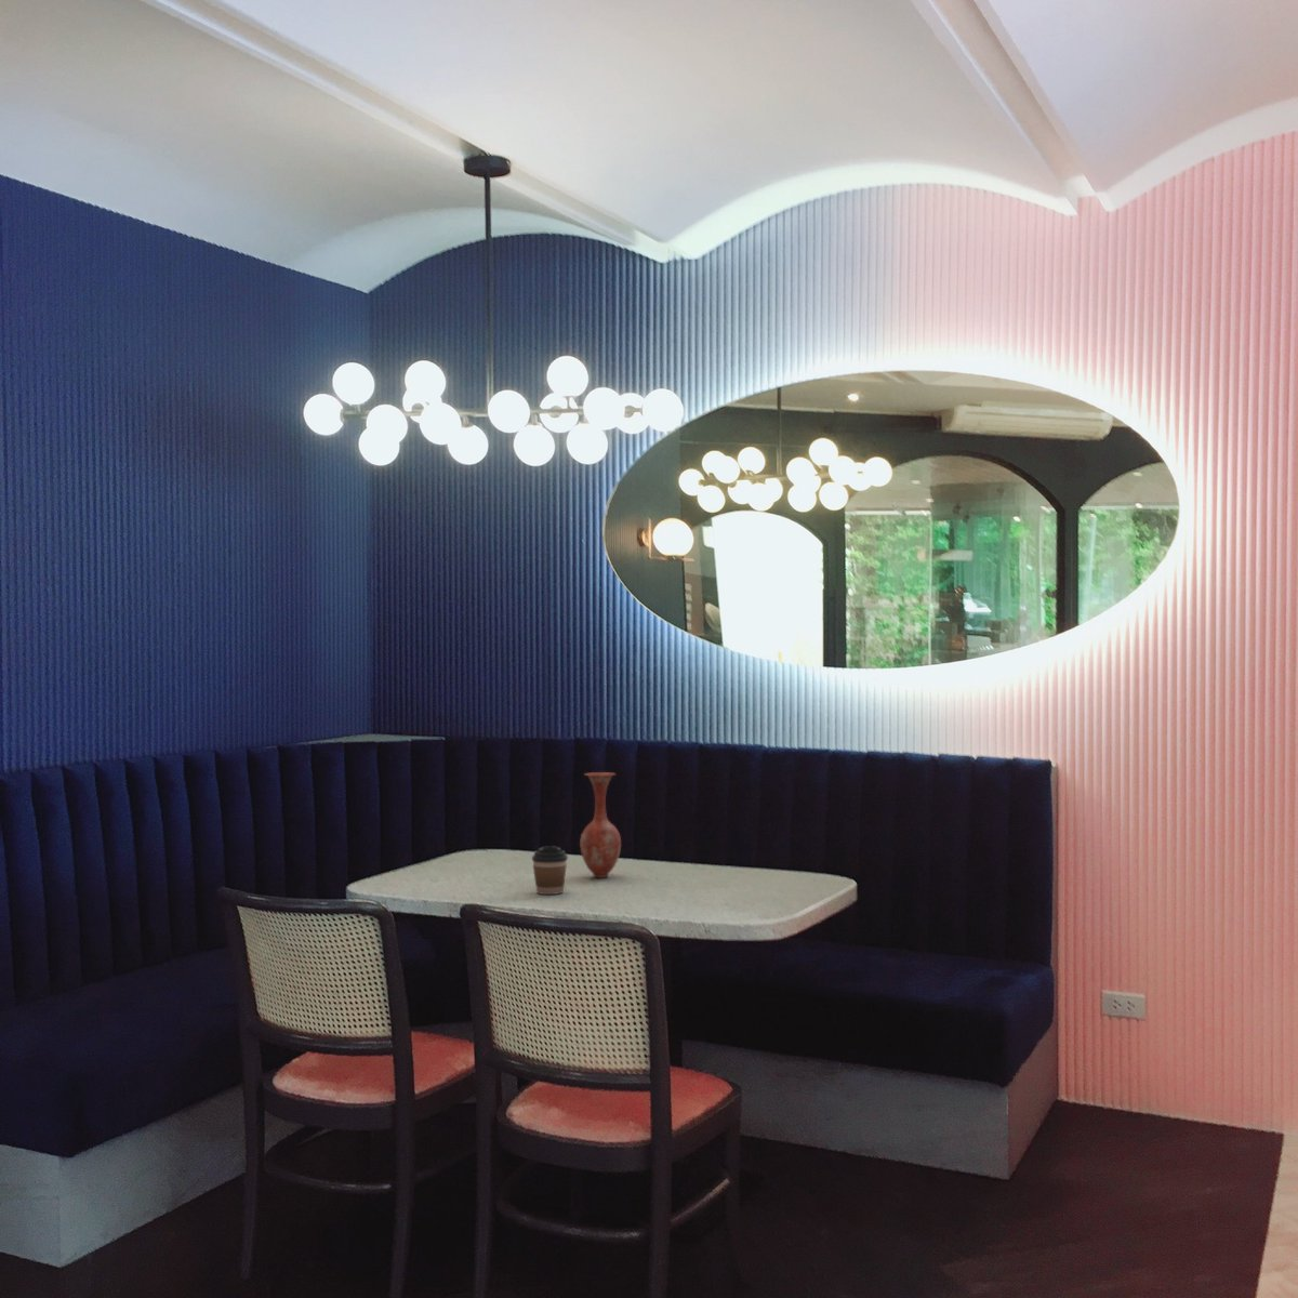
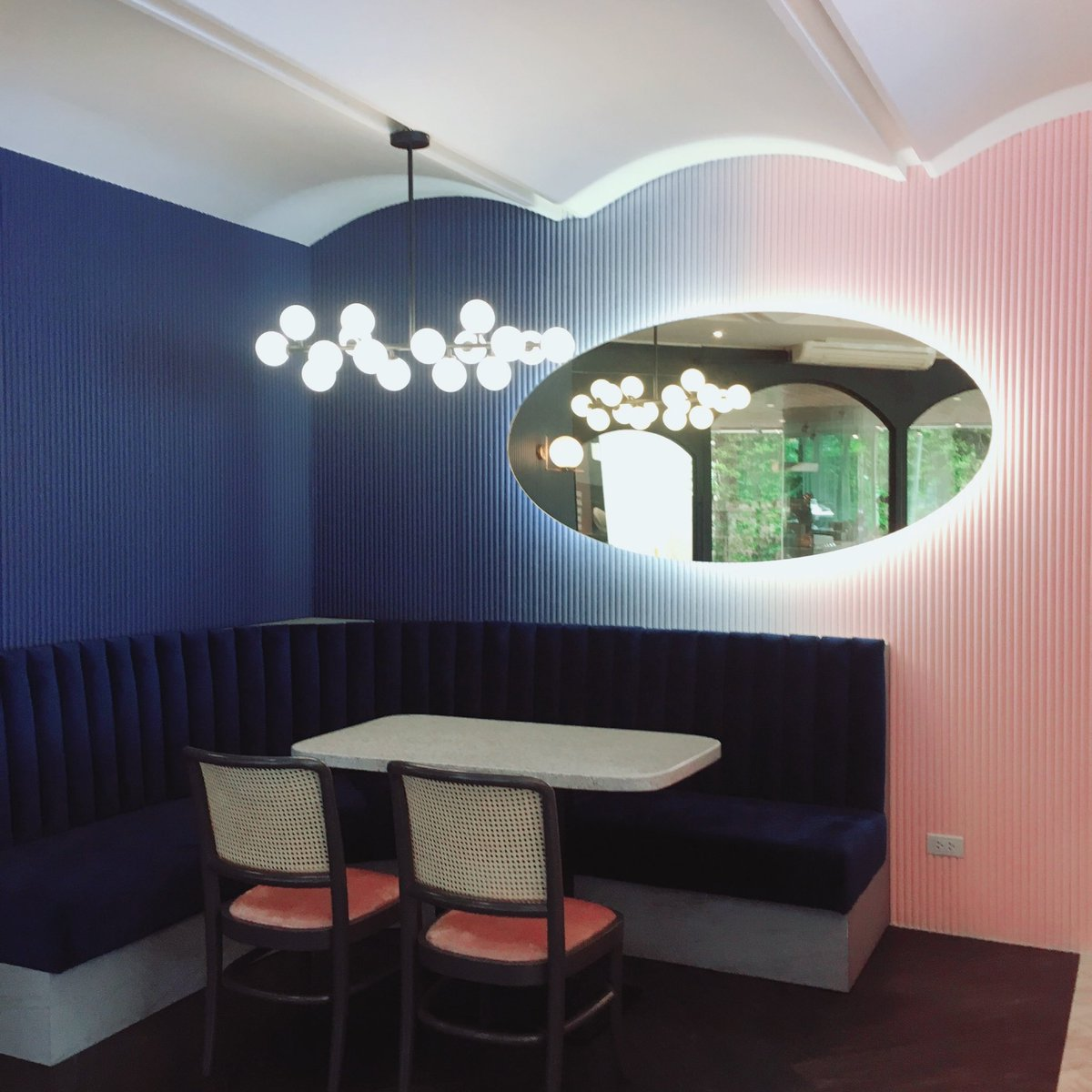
- coffee cup (549, 869)
- vase (600, 824)
